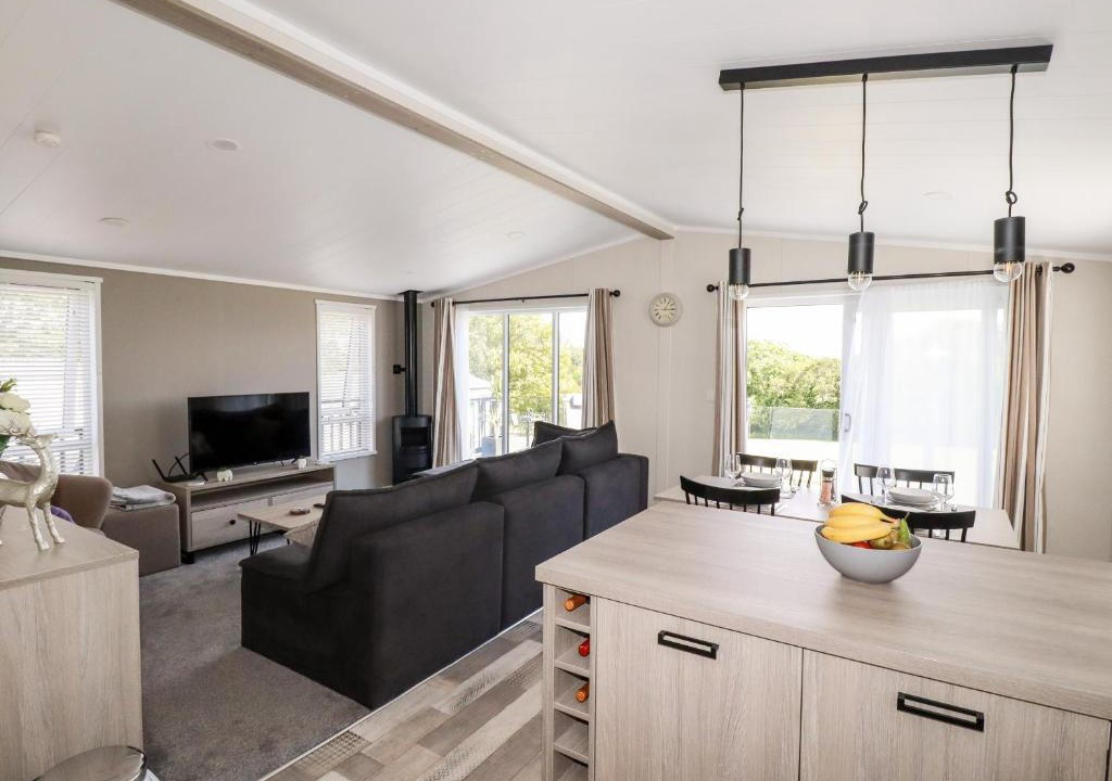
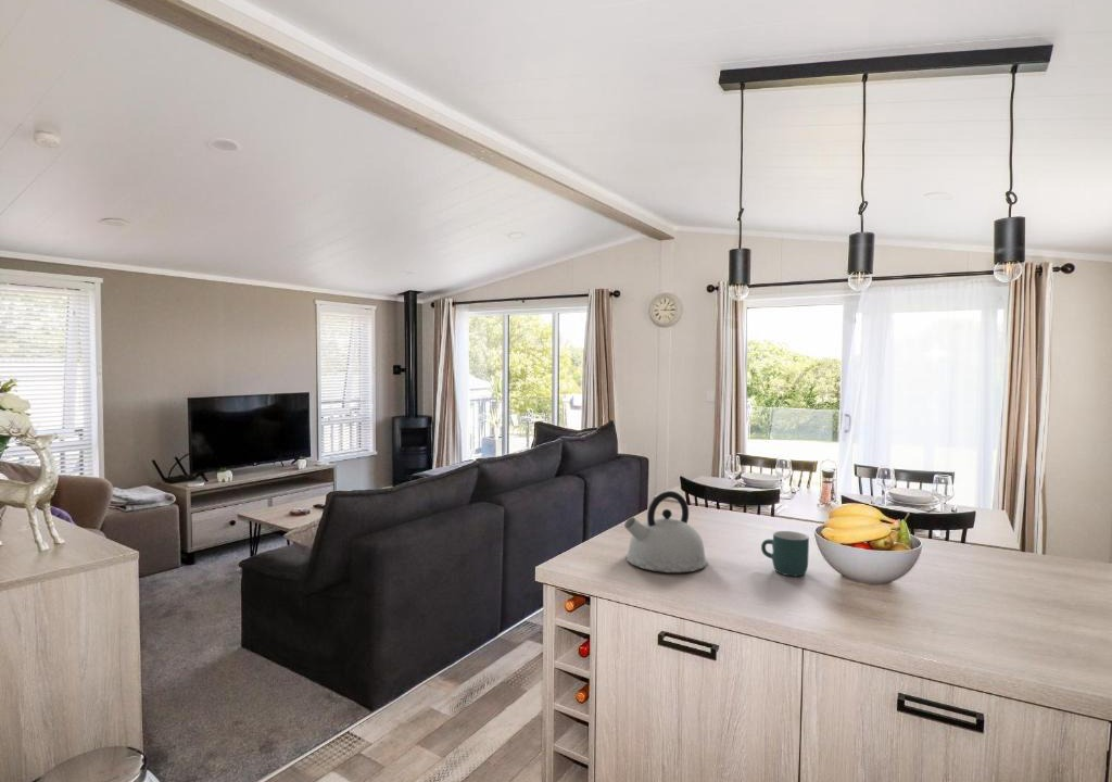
+ mug (783, 552)
+ kettle (664, 526)
